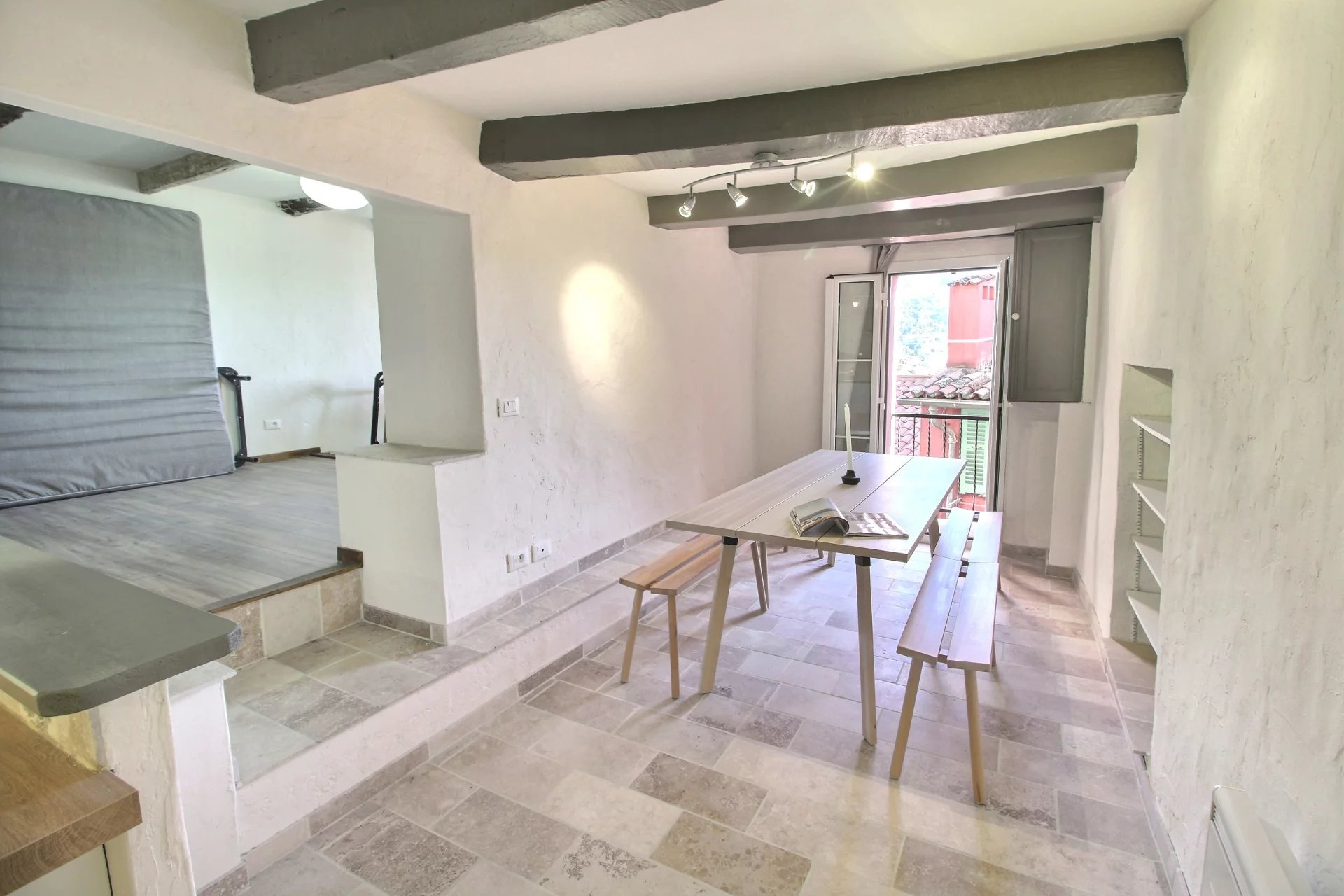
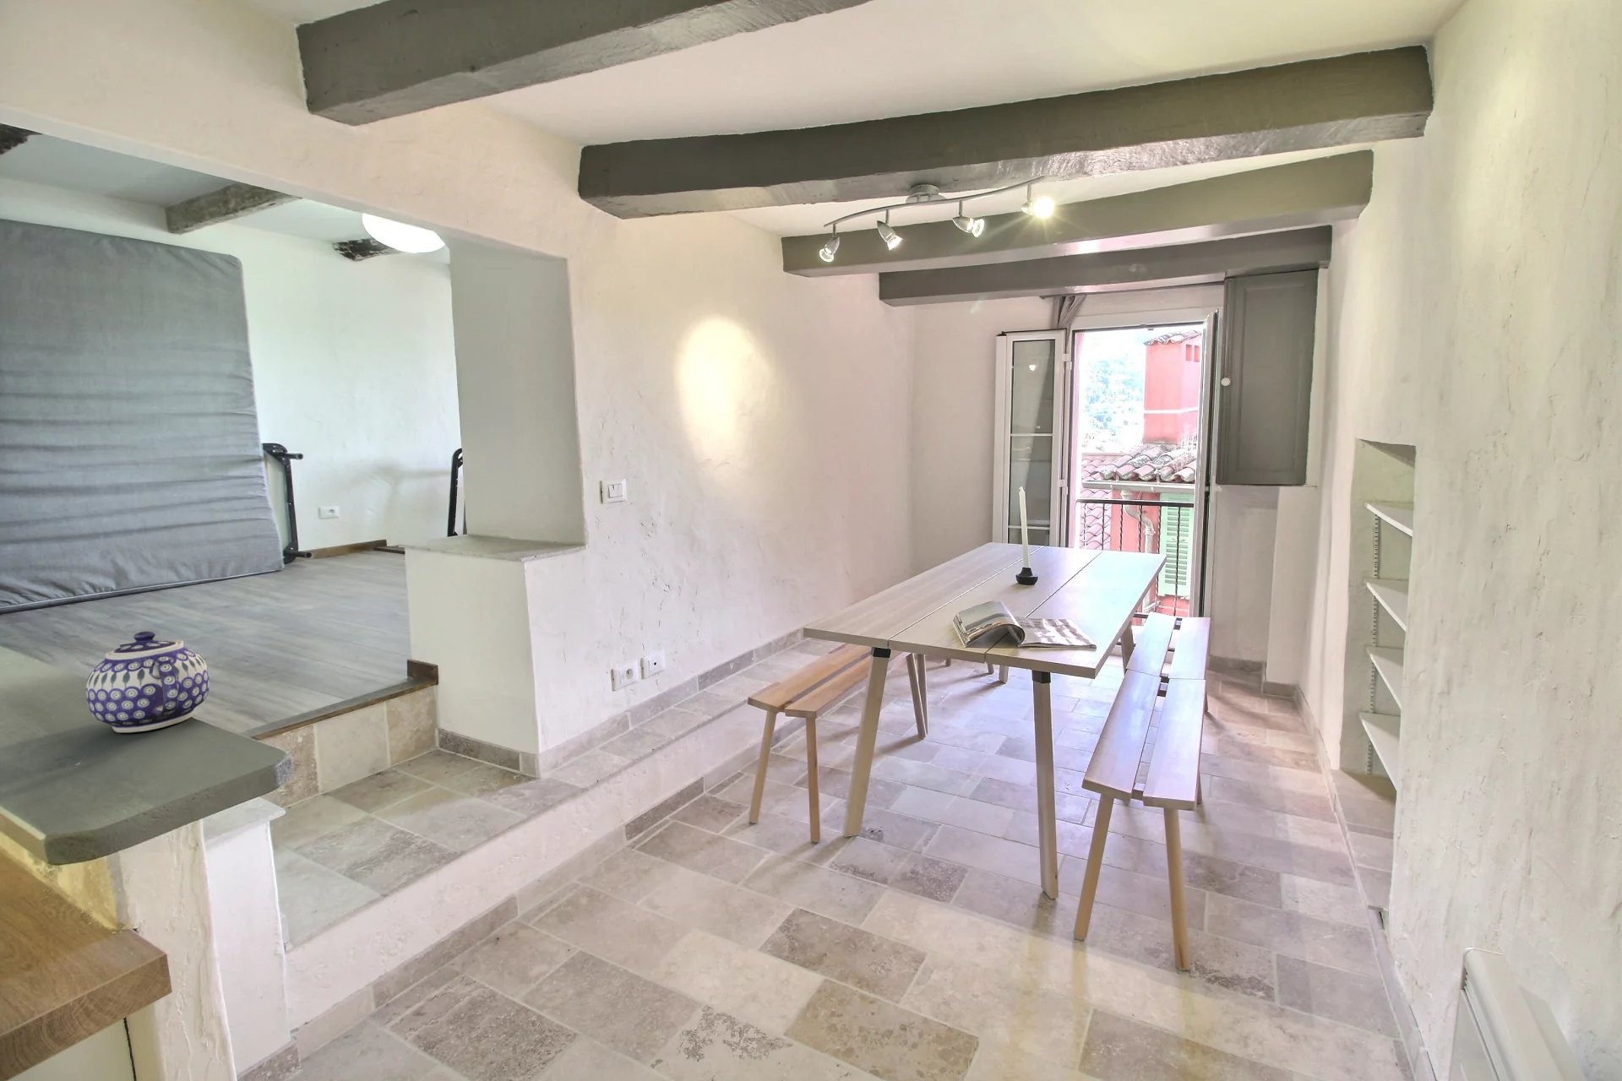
+ teapot (148, 677)
